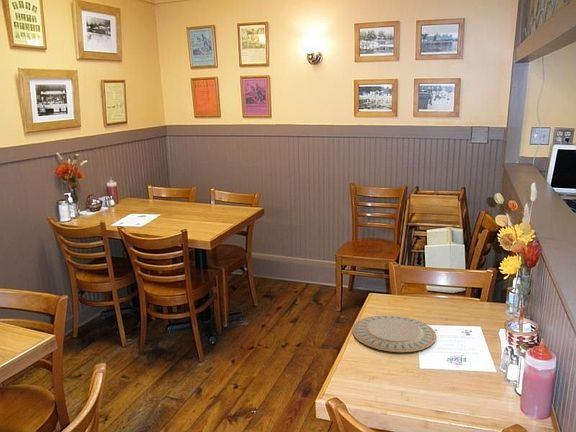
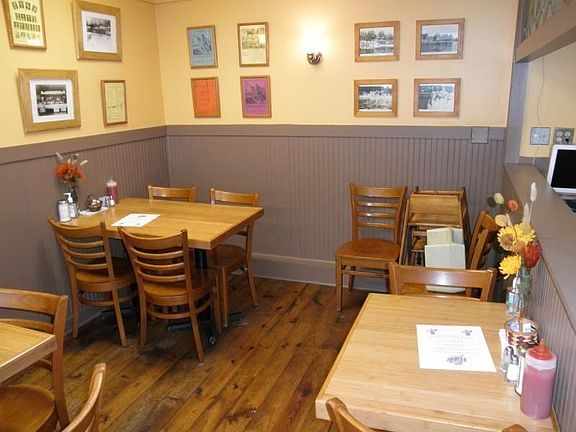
- chinaware (393, 330)
